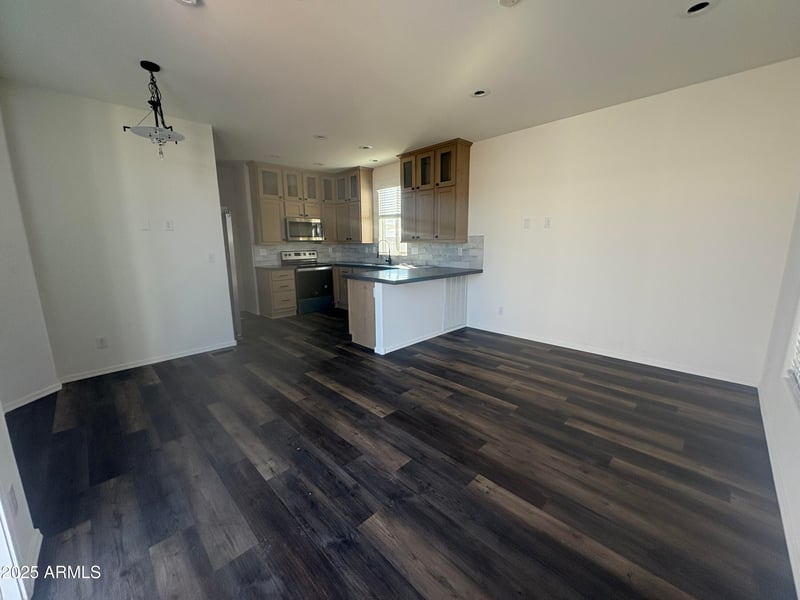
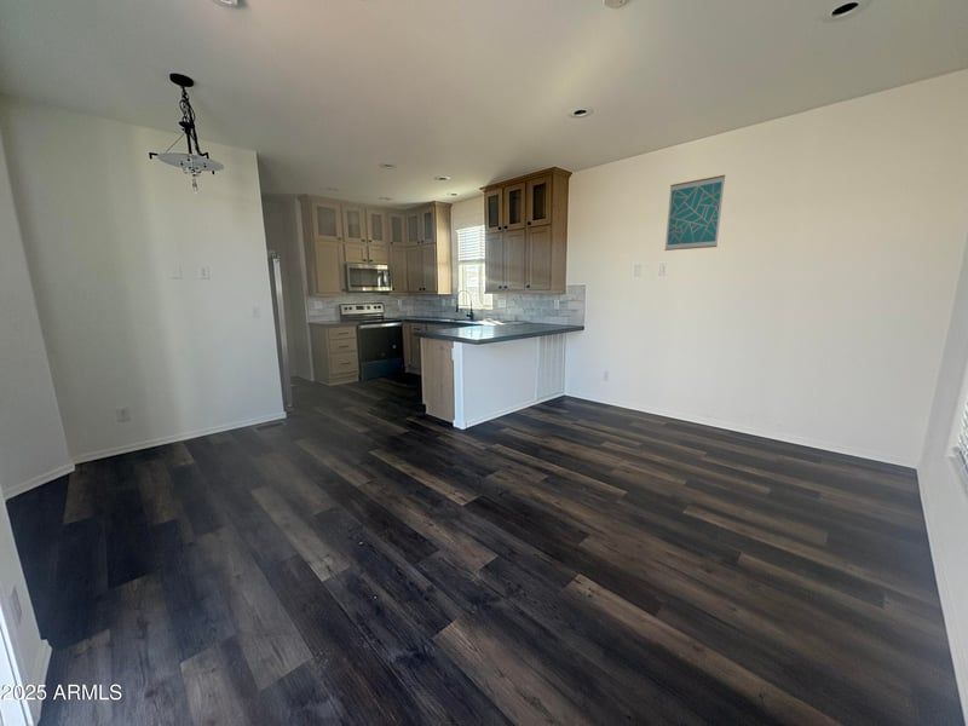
+ wall art (692, 214)
